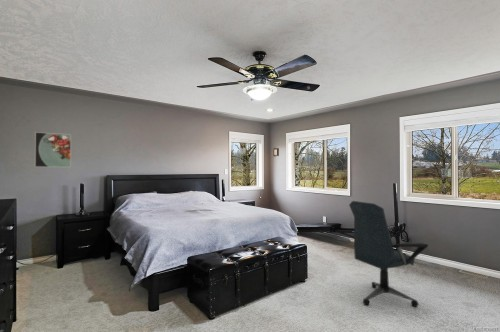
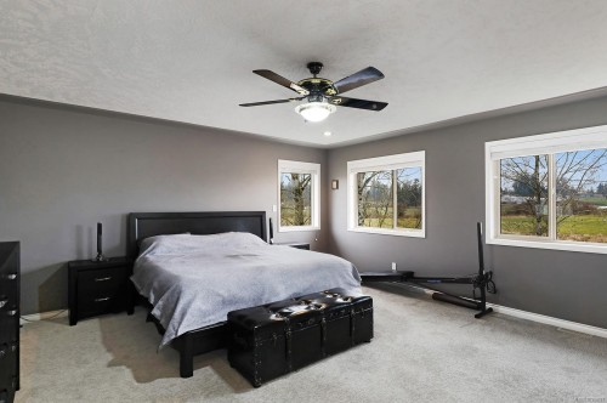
- office chair (380, 250)
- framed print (53, 150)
